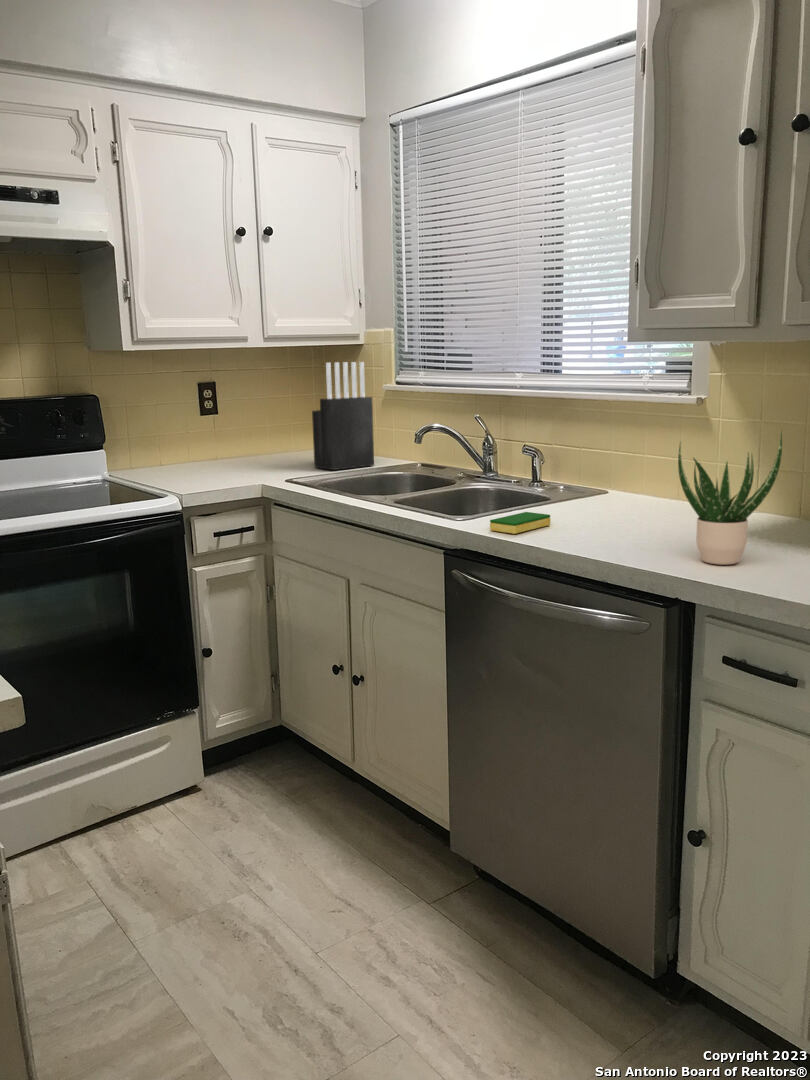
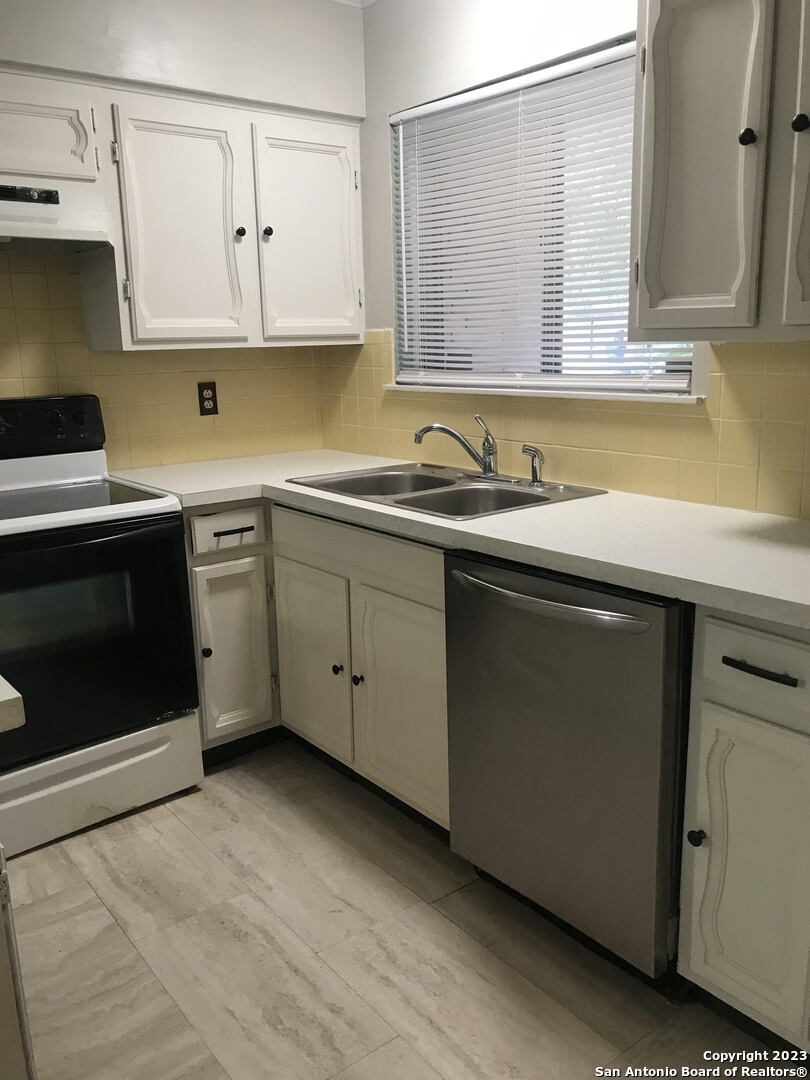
- dish sponge (520, 522)
- potted plant (725, 496)
- knife block (340, 415)
